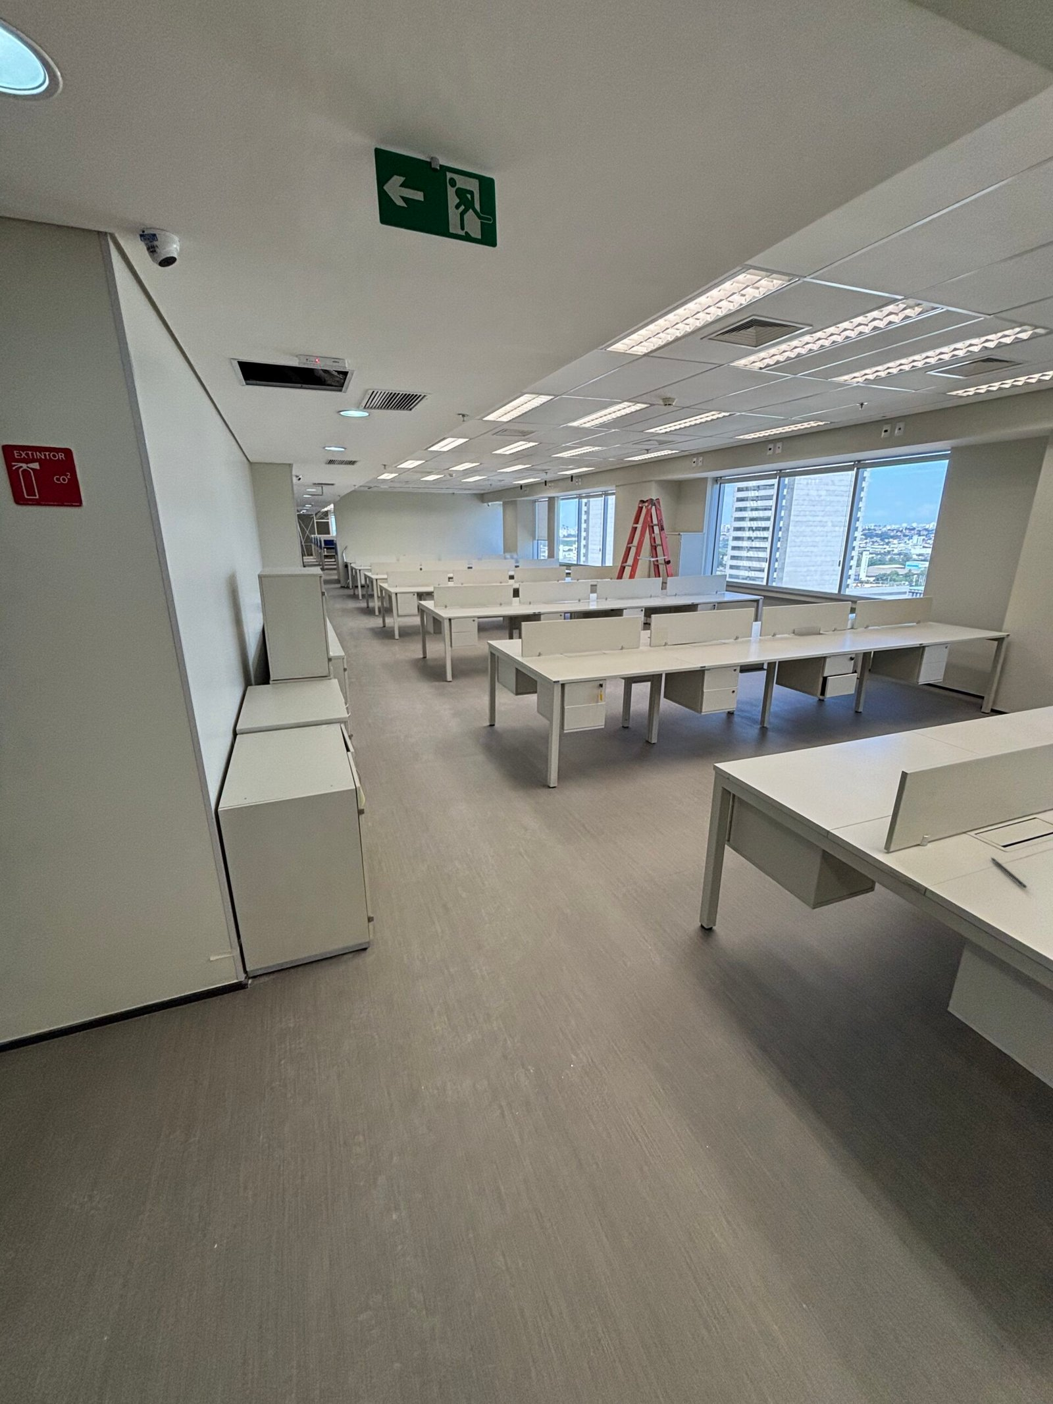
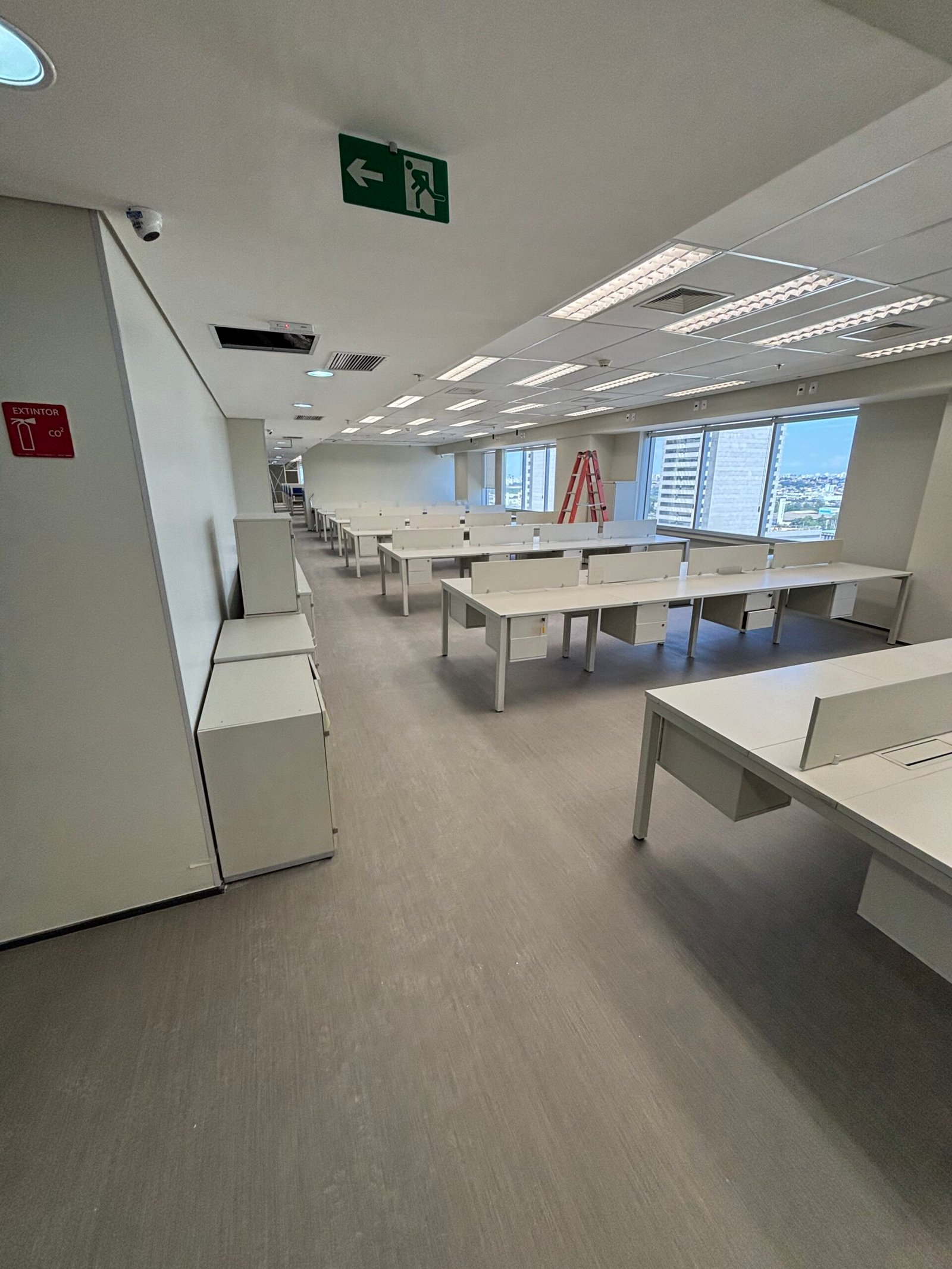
- pen (1007, 871)
